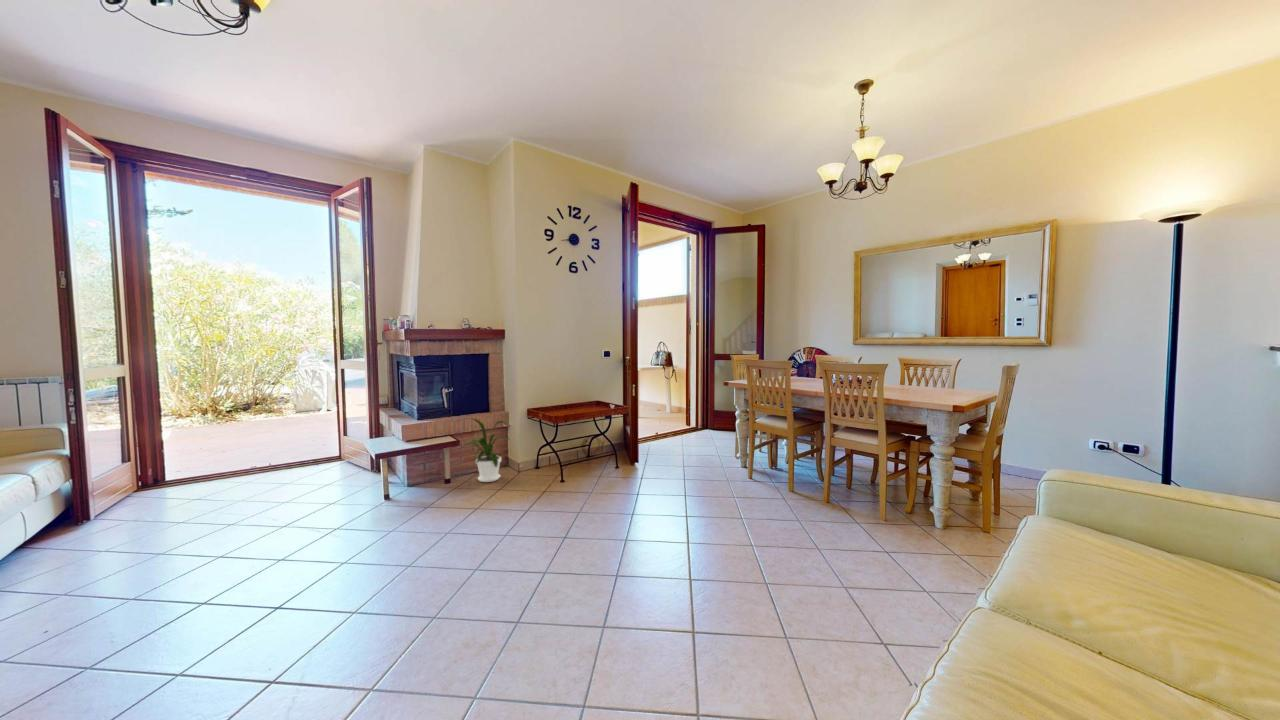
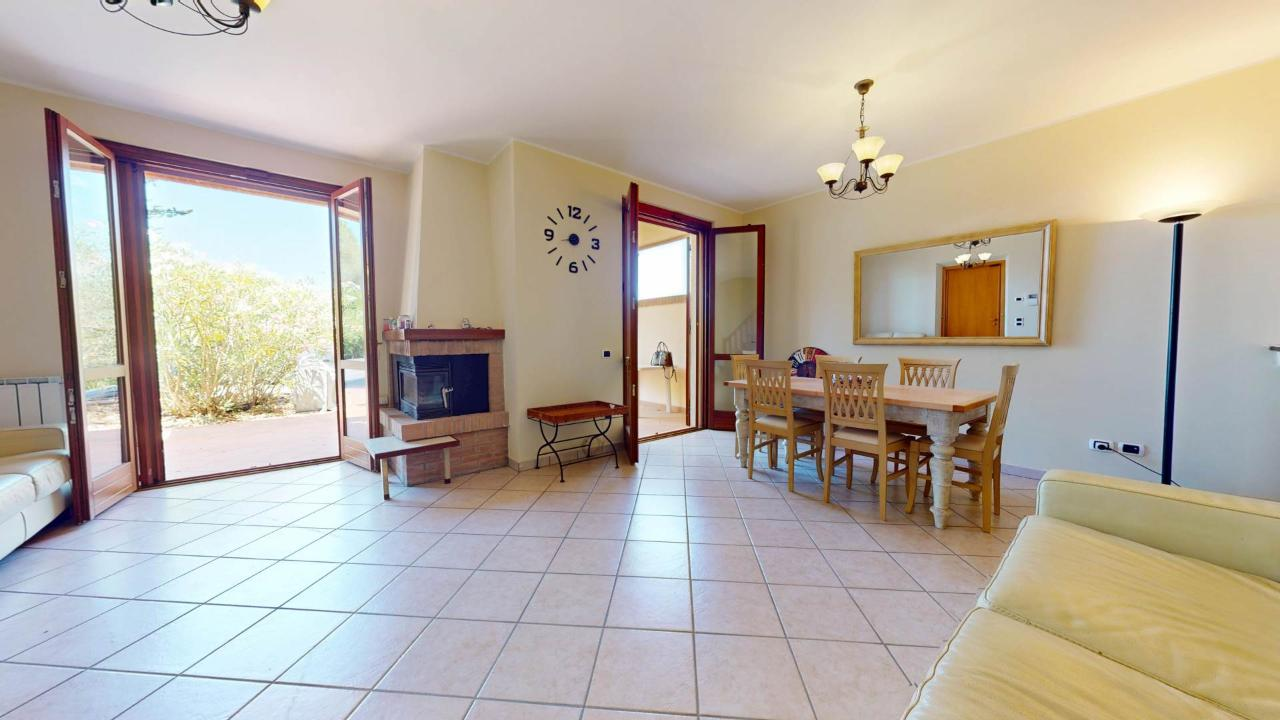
- house plant (486, 448)
